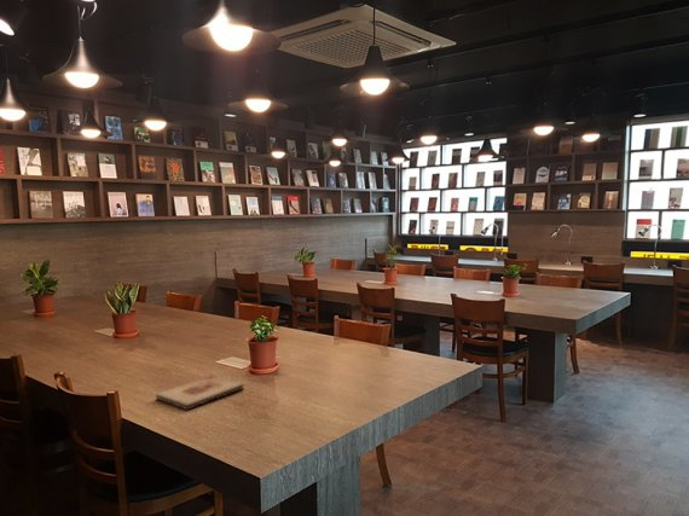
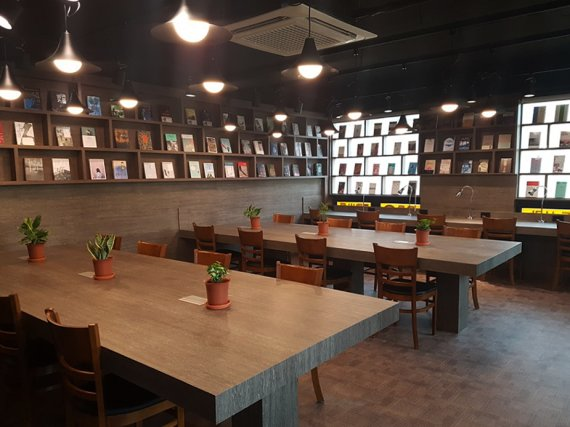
- wooden plaque (201, 390)
